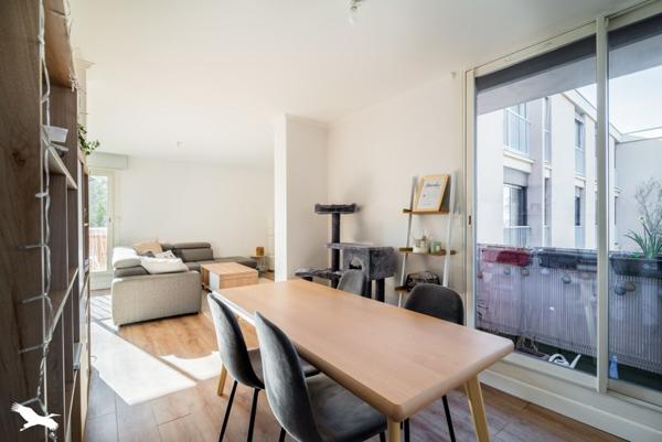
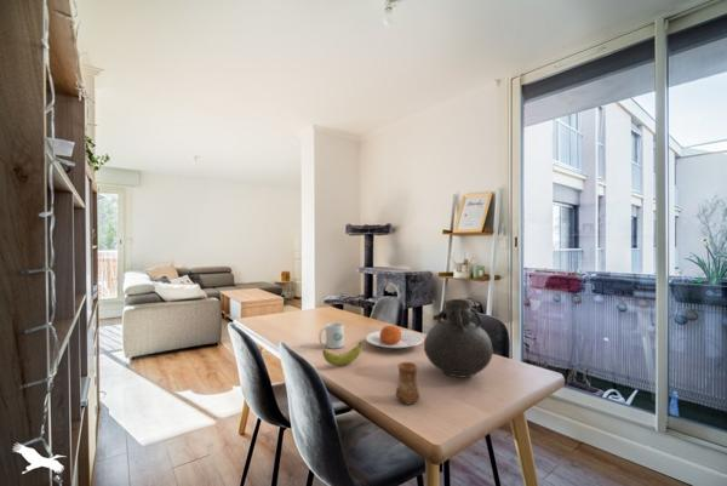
+ plate (394, 336)
+ vase (457, 336)
+ mug (331, 336)
+ cup (407, 382)
+ banana (343, 354)
